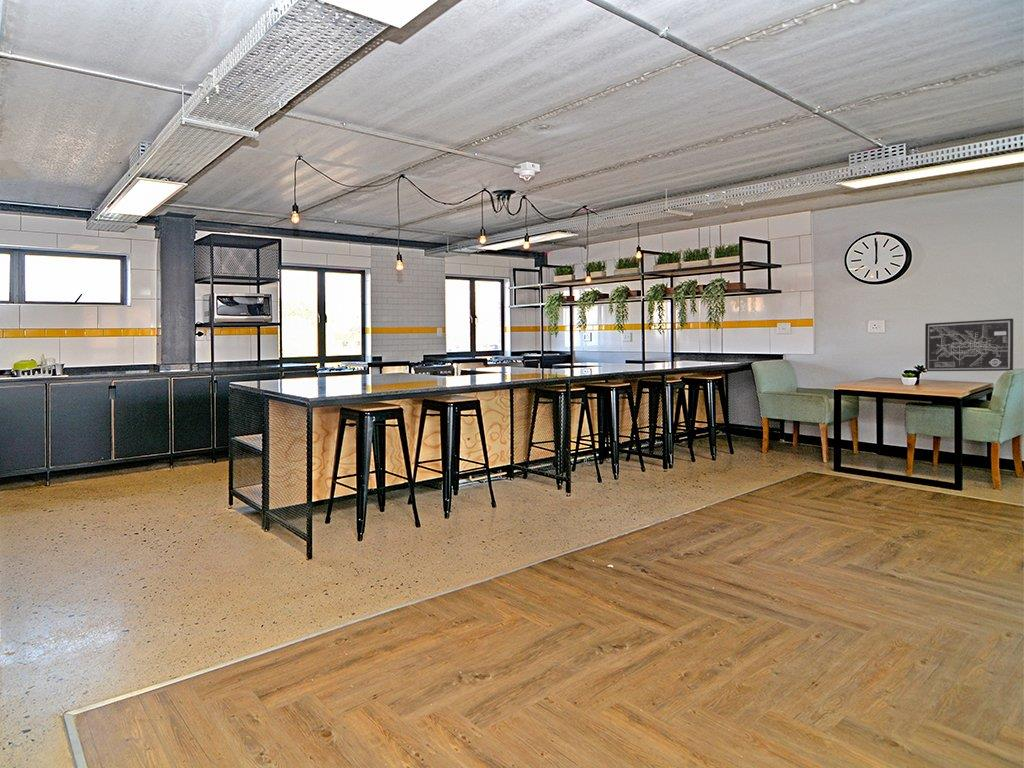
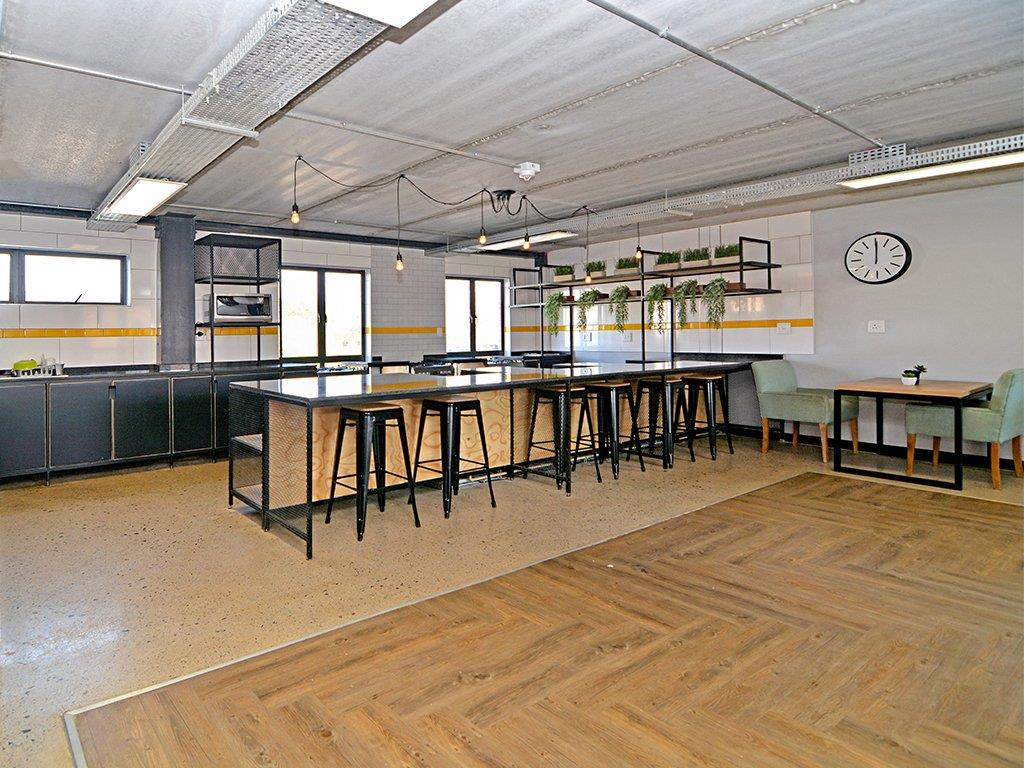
- wall art (967, 346)
